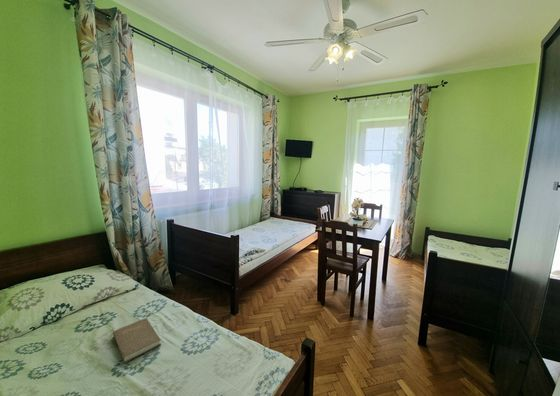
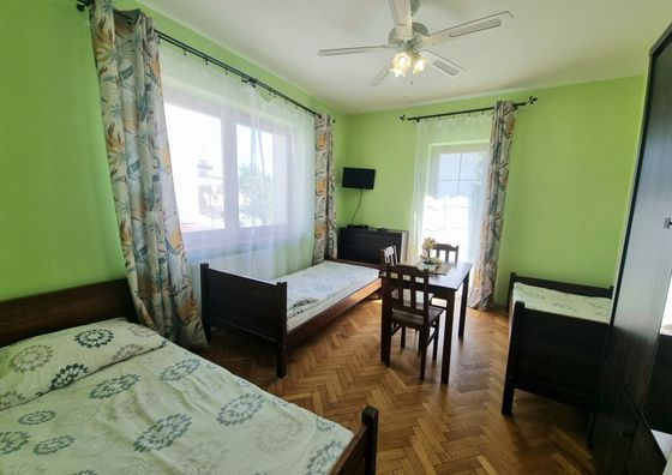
- book (136, 338)
